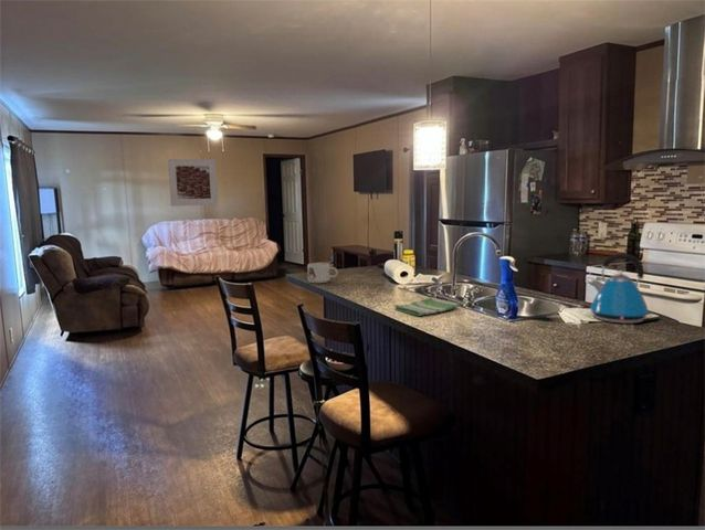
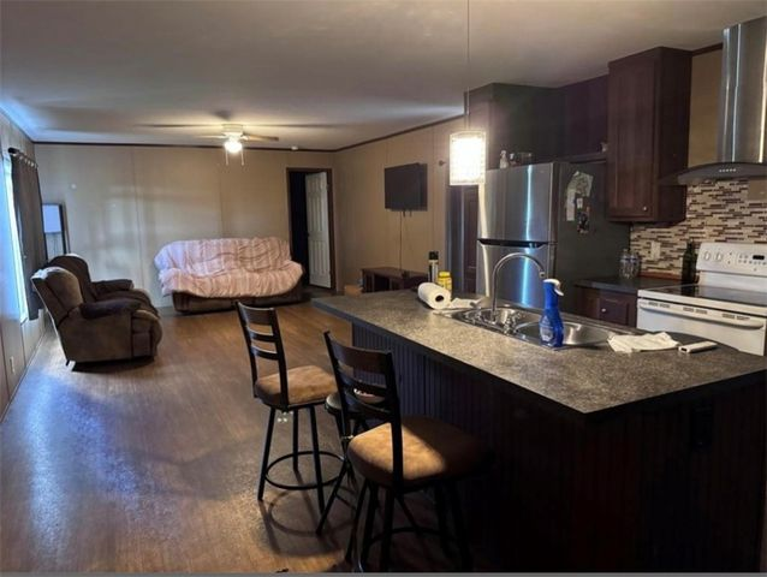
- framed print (193, 182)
- mug (323, 273)
- dish towel (427, 306)
- kettle (621, 285)
